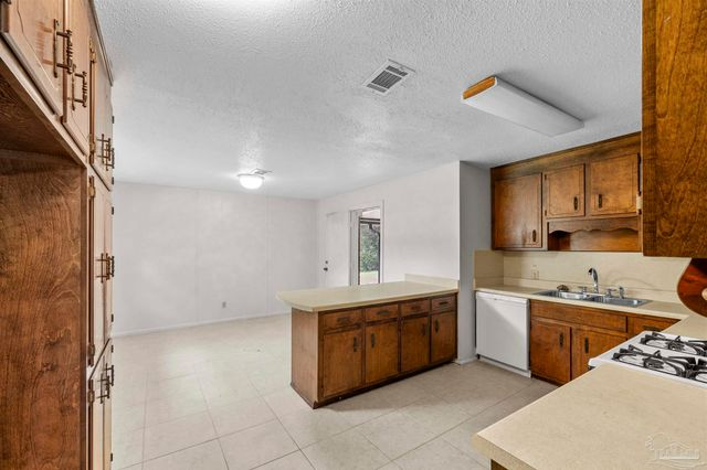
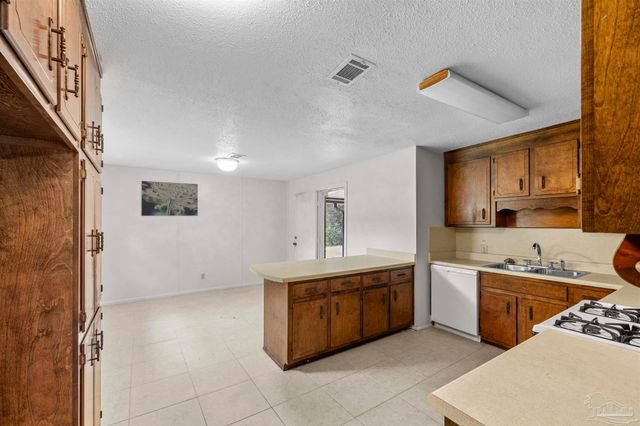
+ wall art (170, 199)
